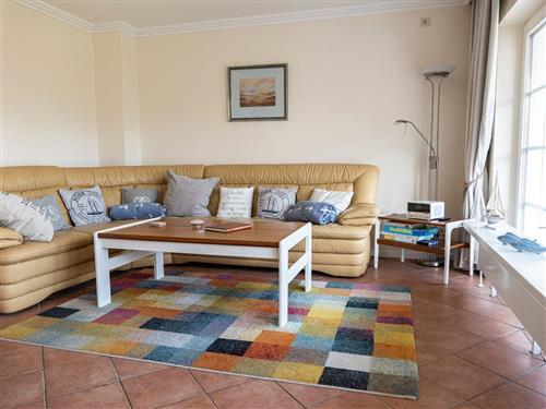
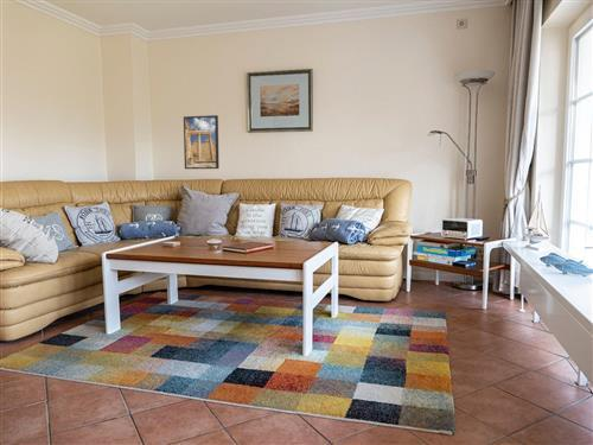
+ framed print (200, 142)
